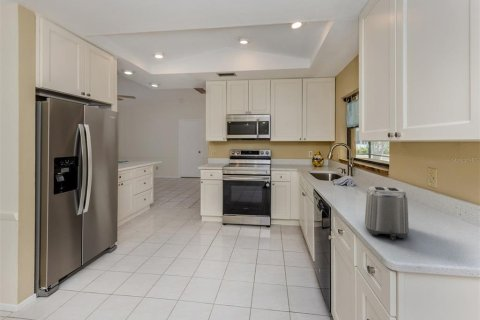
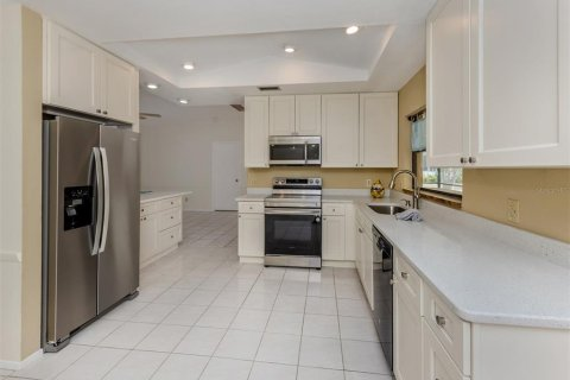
- toaster (385, 209)
